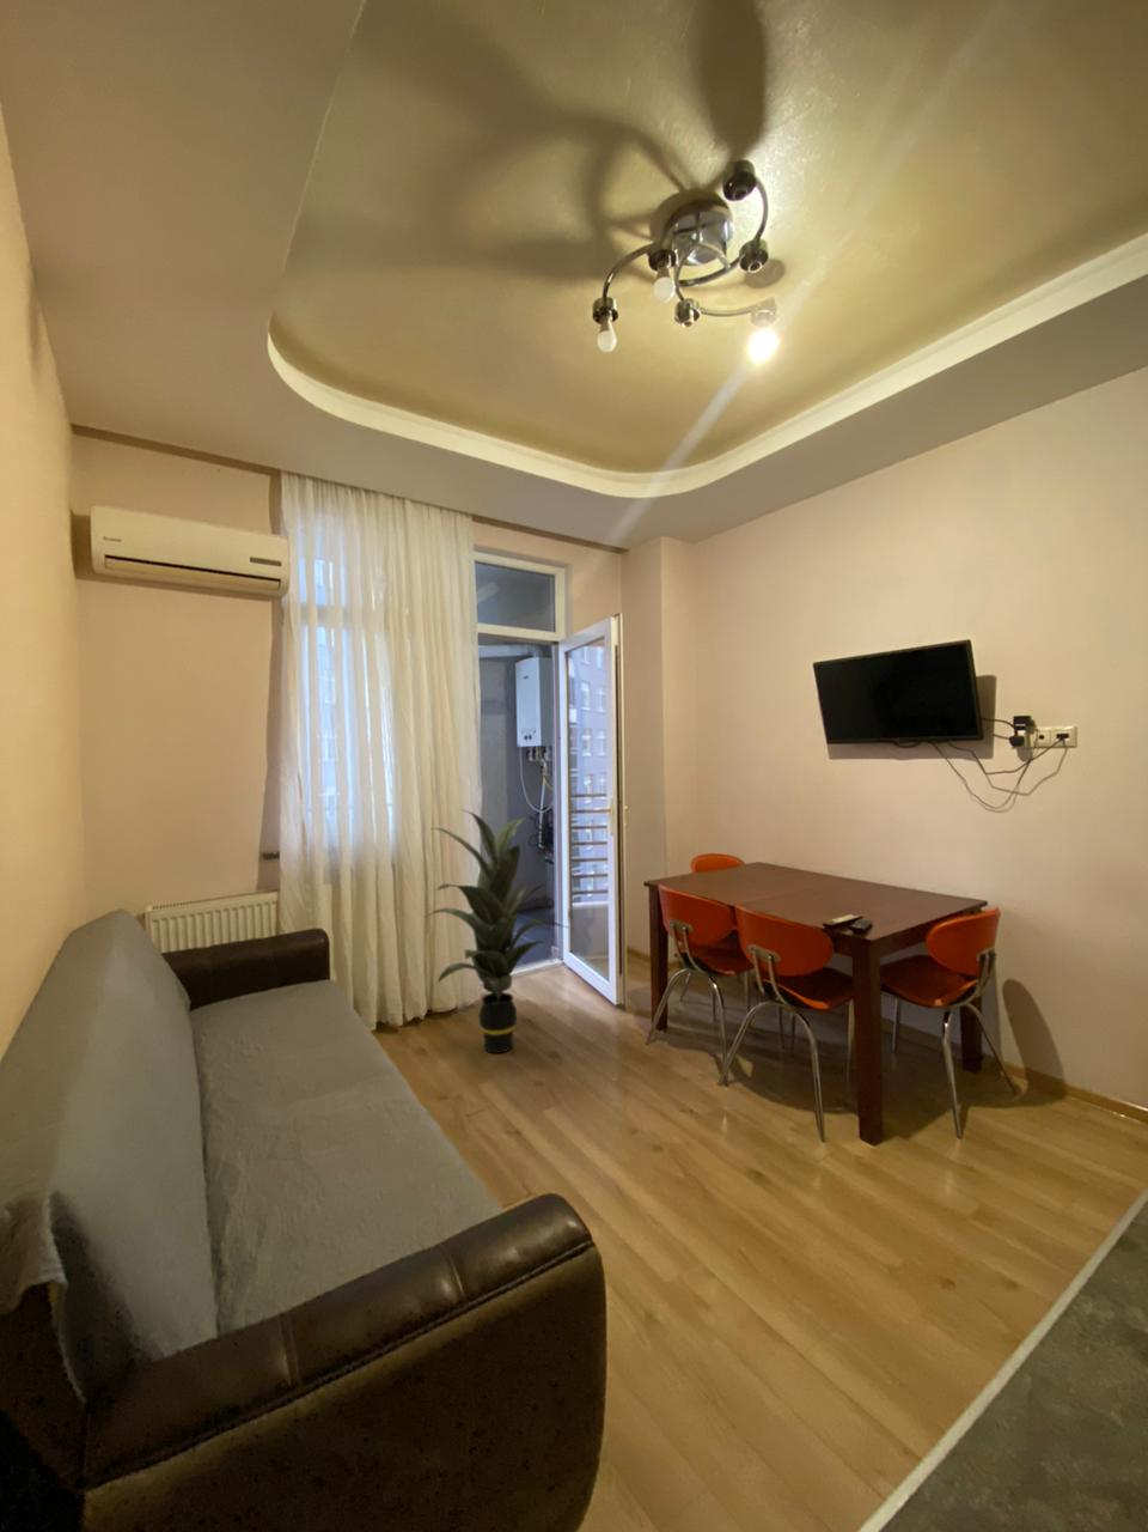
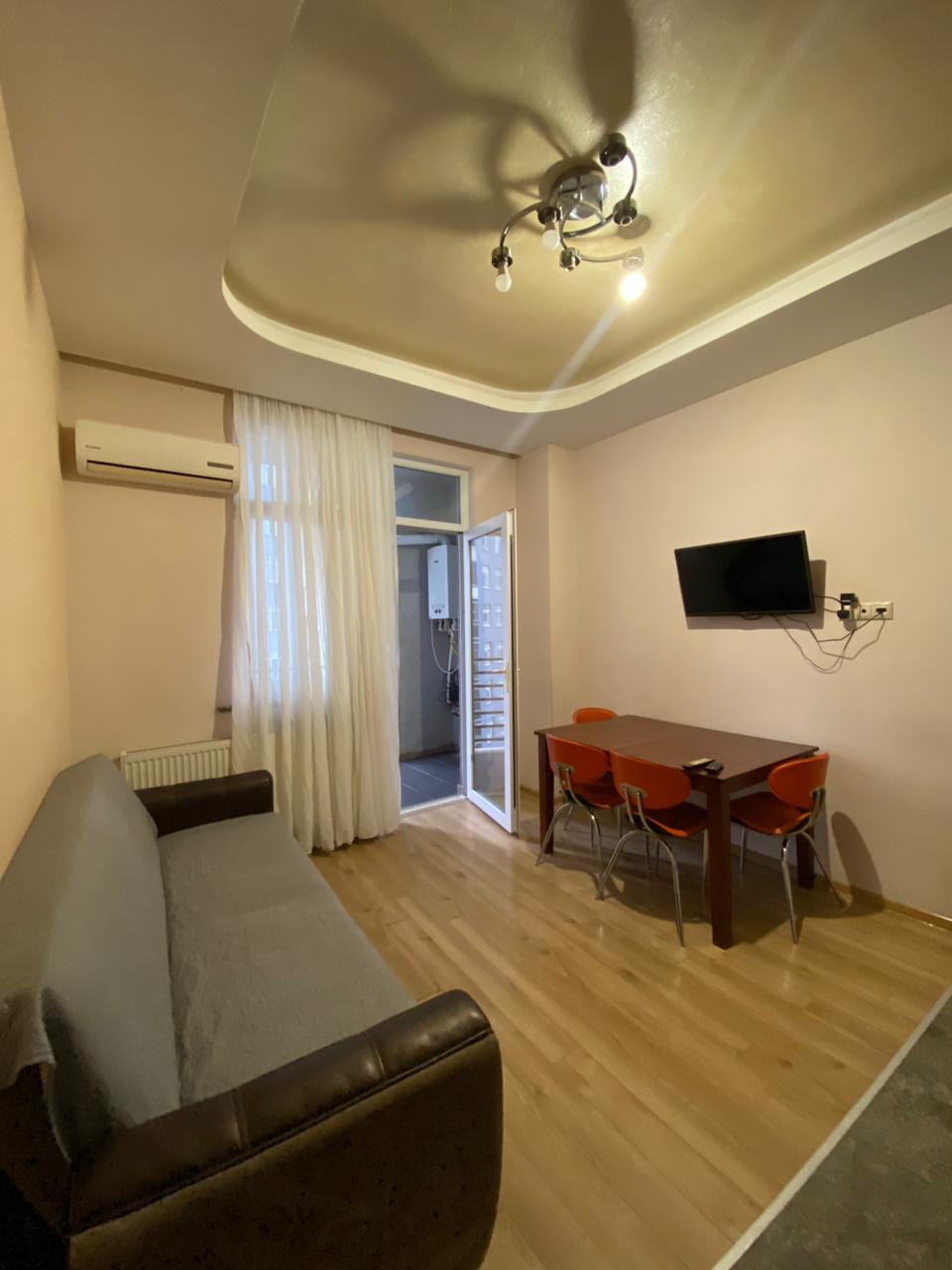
- indoor plant (486, 926)
